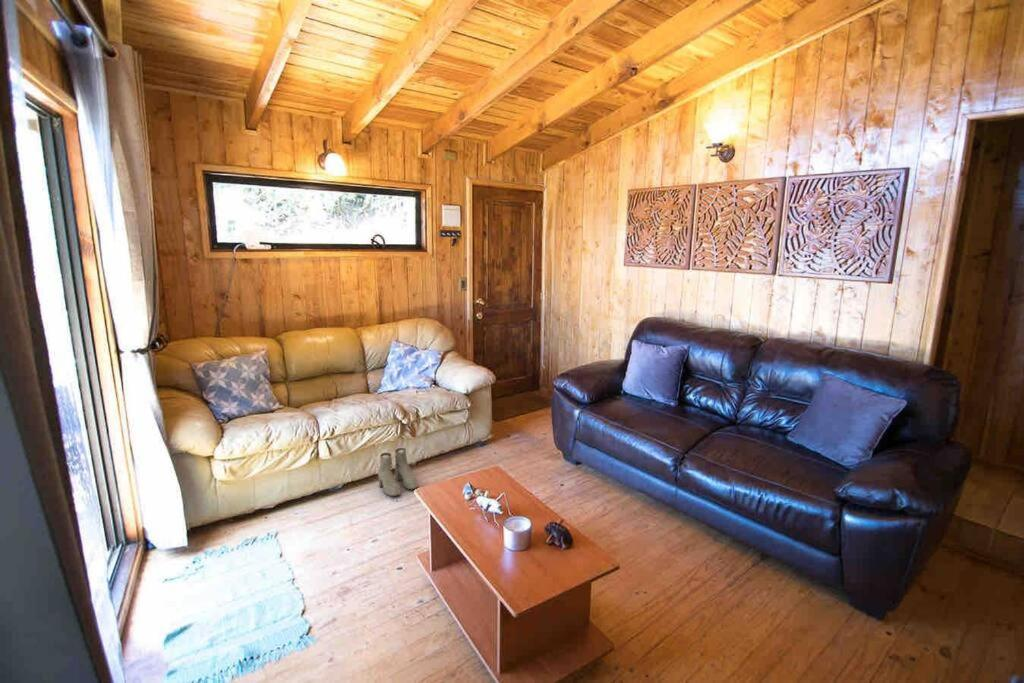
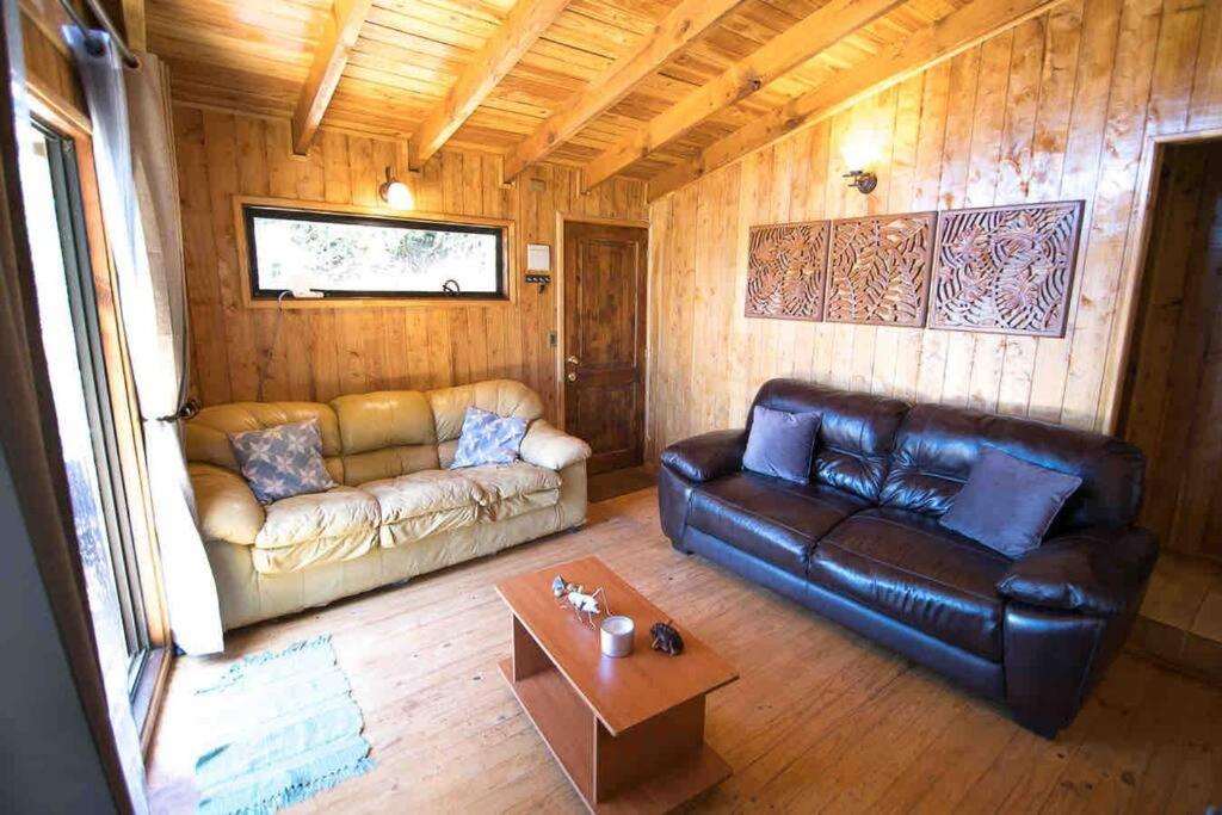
- boots (397, 470)
